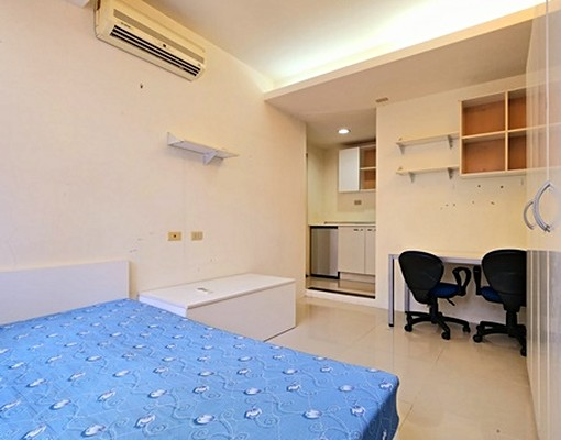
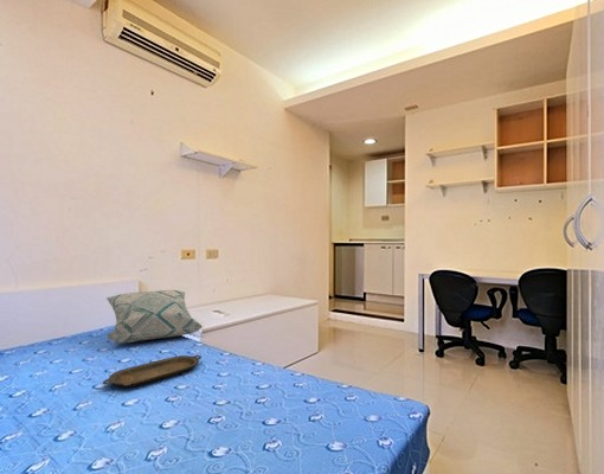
+ serving tray (156, 370)
+ decorative pillow (152, 313)
